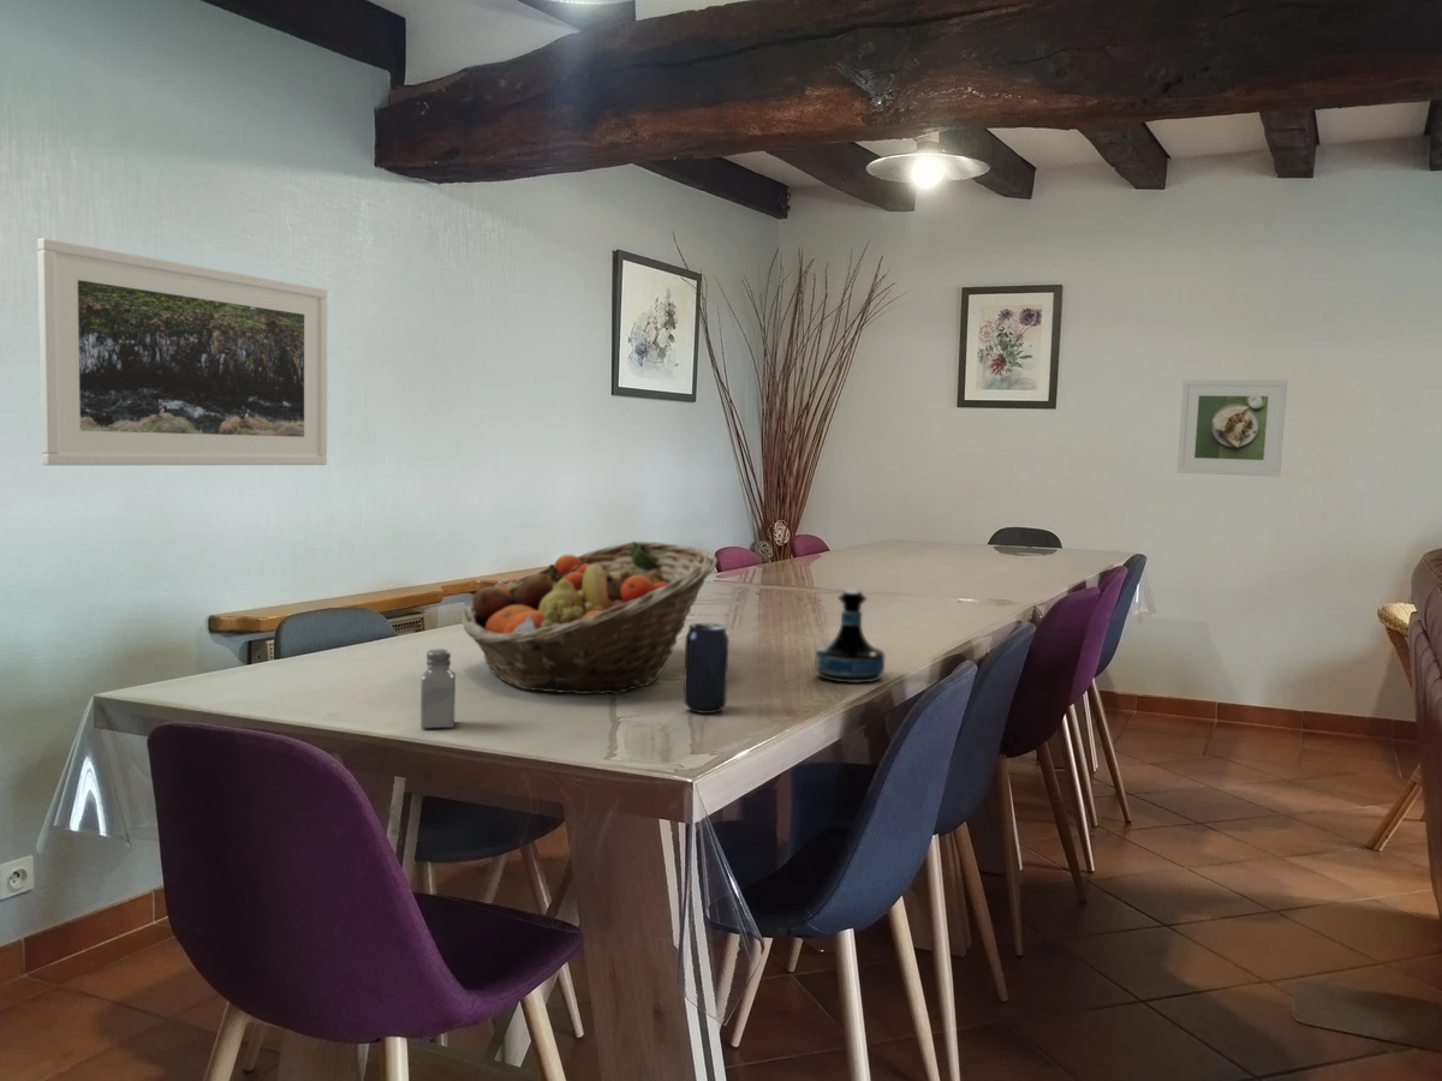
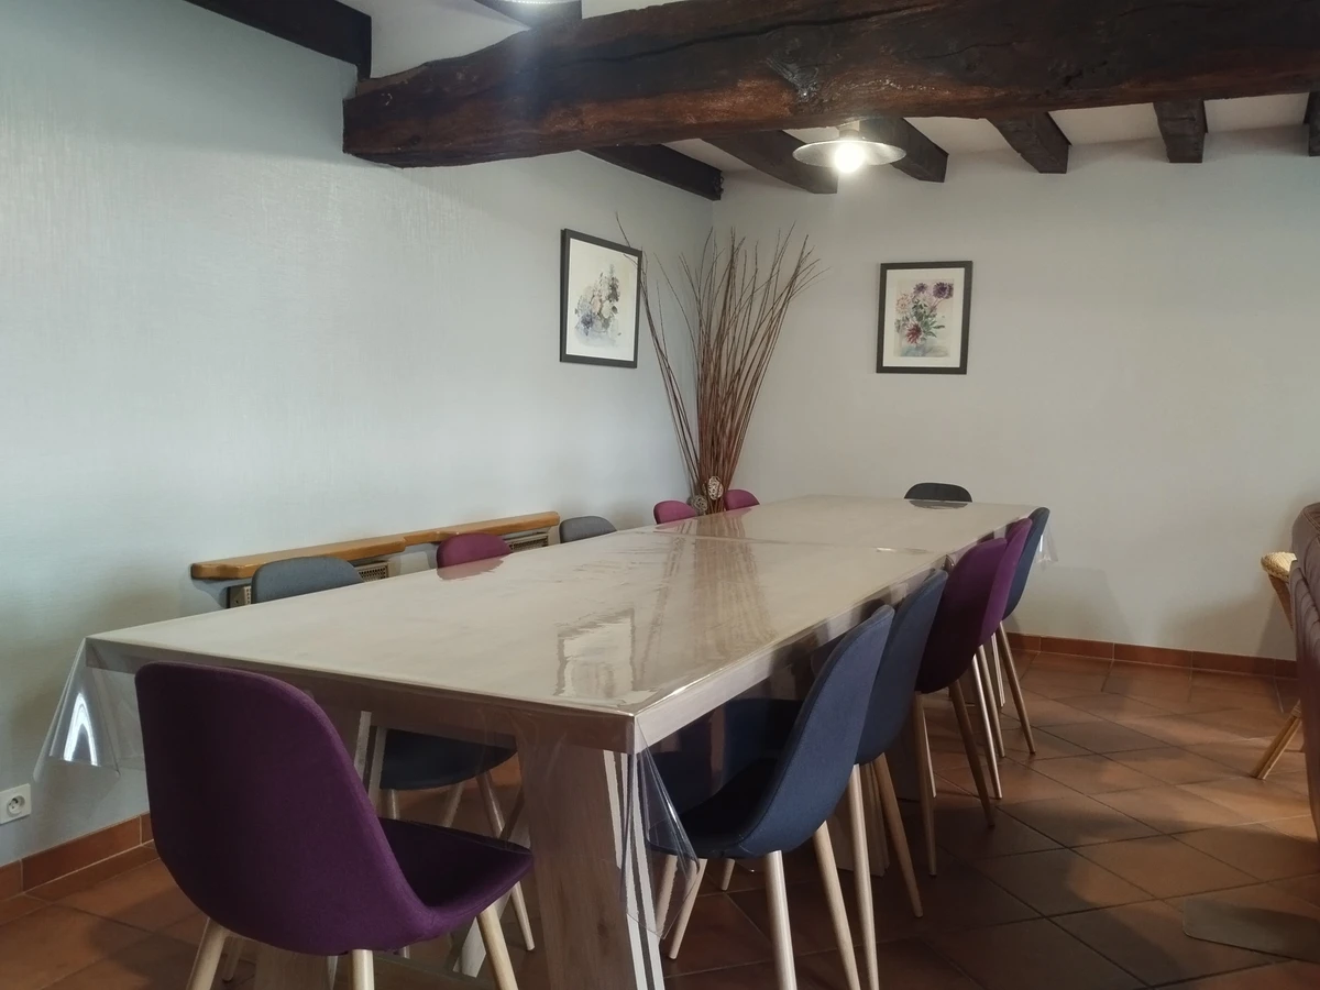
- saltshaker (437, 687)
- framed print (1231, 428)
- tequila bottle (851, 634)
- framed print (201, 366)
- fruit basket (588, 609)
- beverage can (705, 667)
